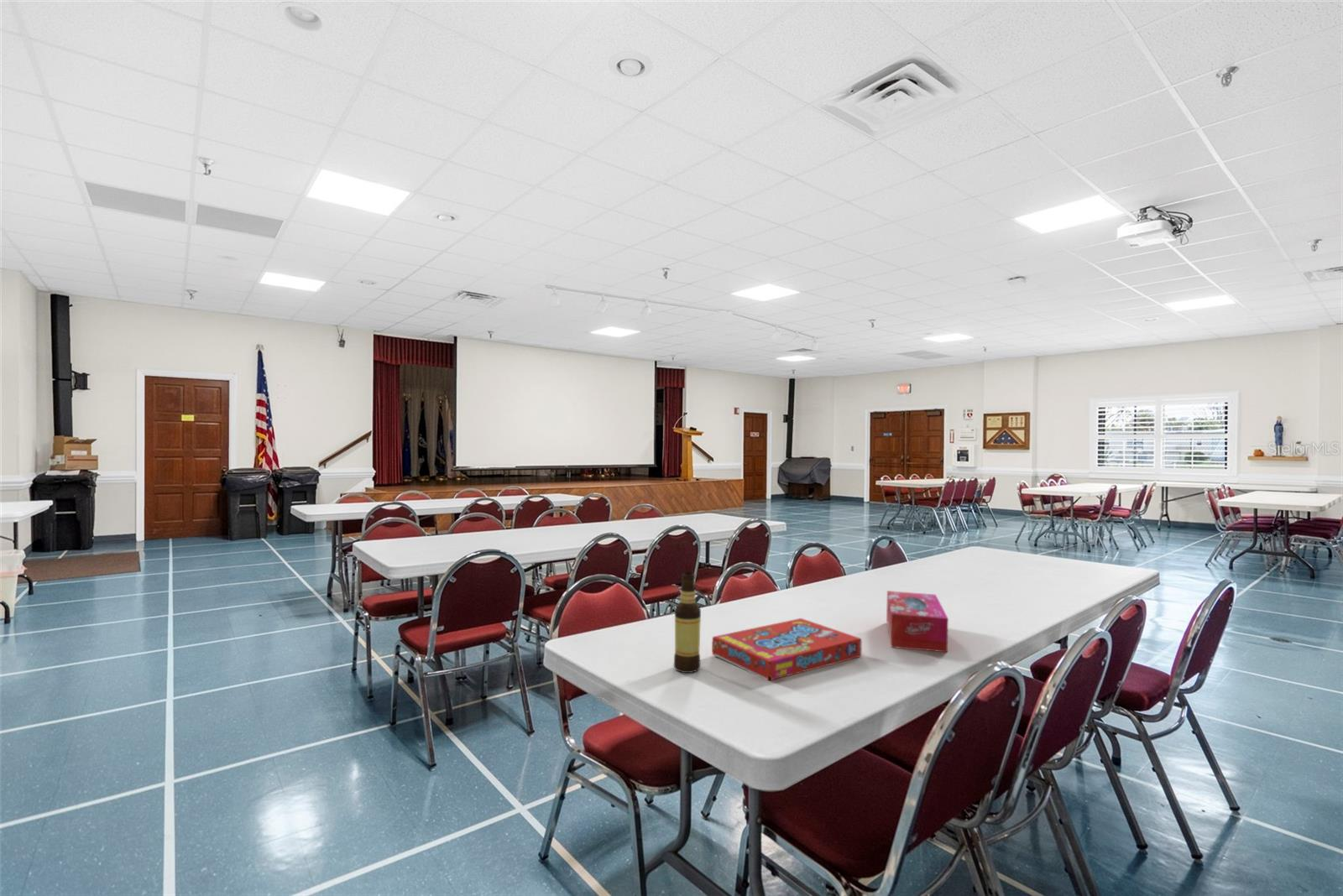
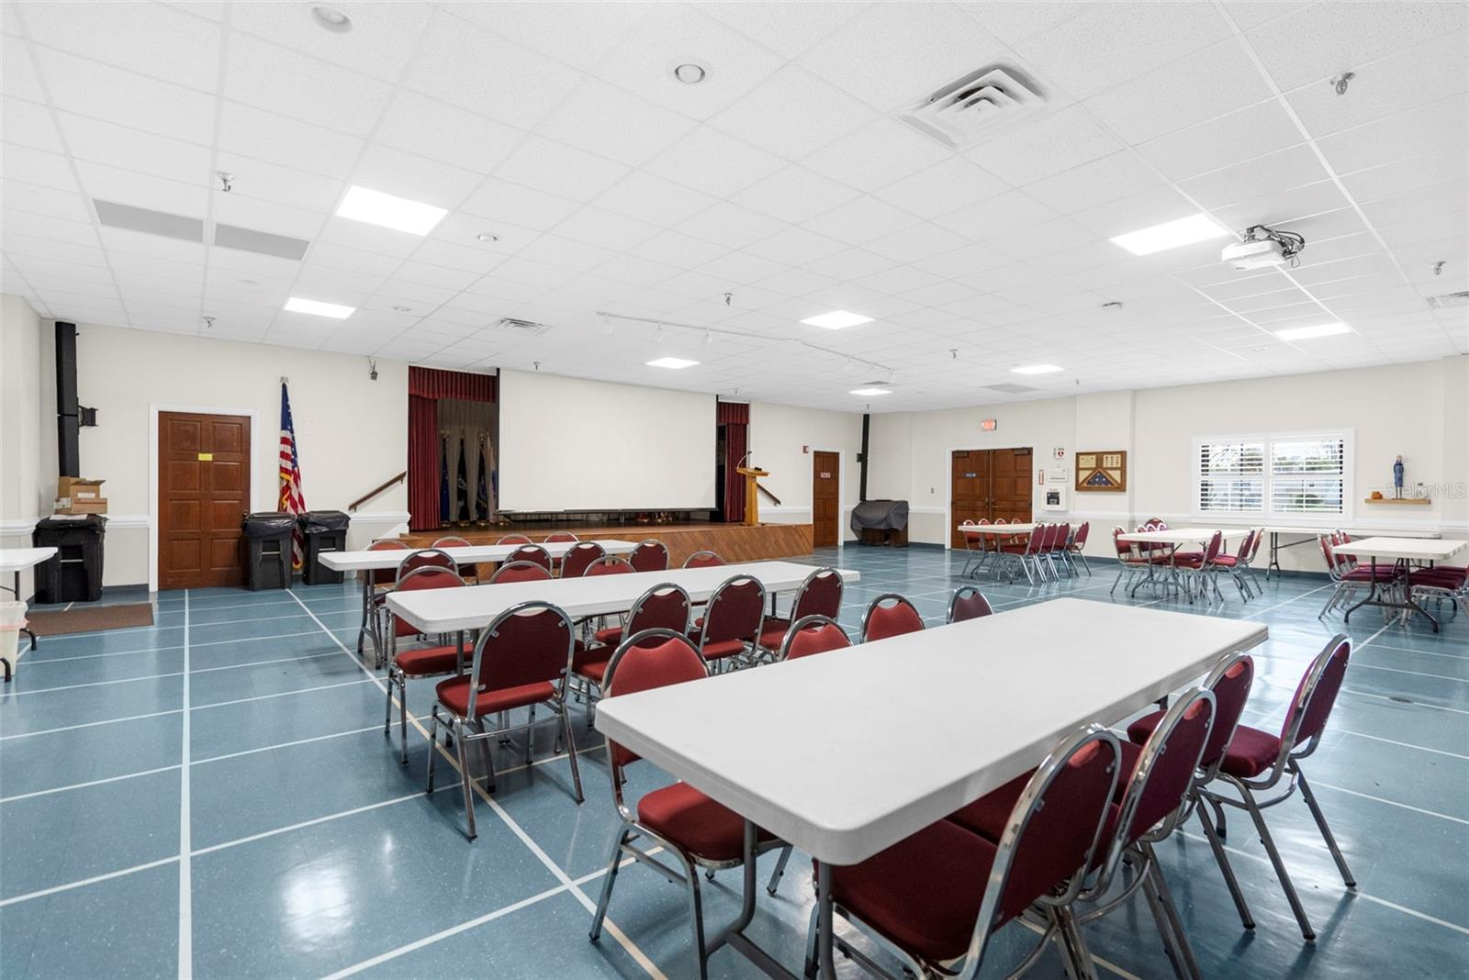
- snack box (786, 646)
- bottle (687, 620)
- tissue box (914, 619)
